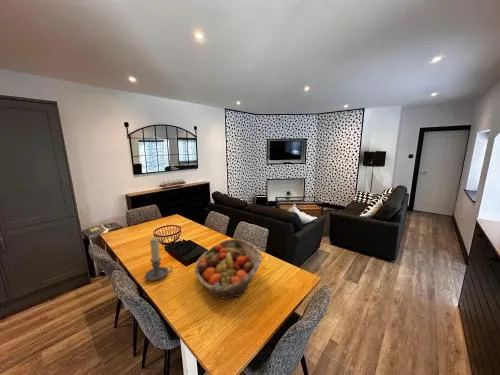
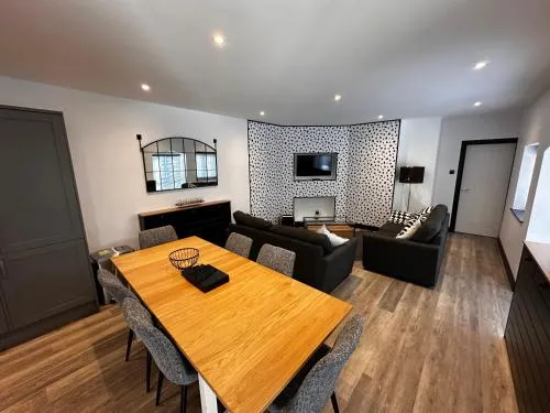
- candle holder (157, 256)
- fruit basket (228, 266)
